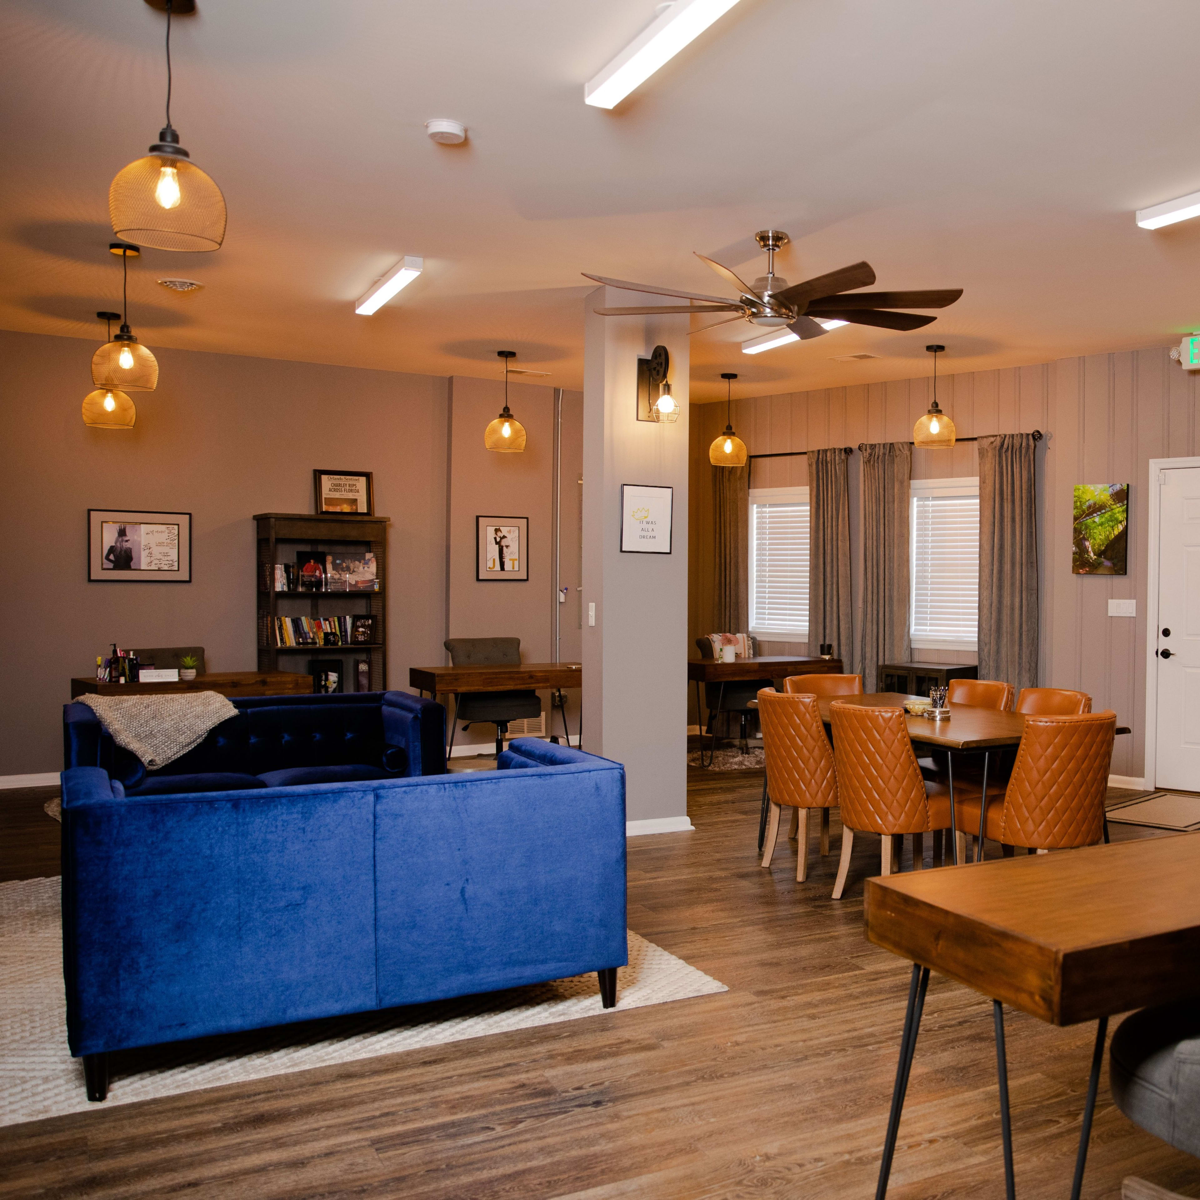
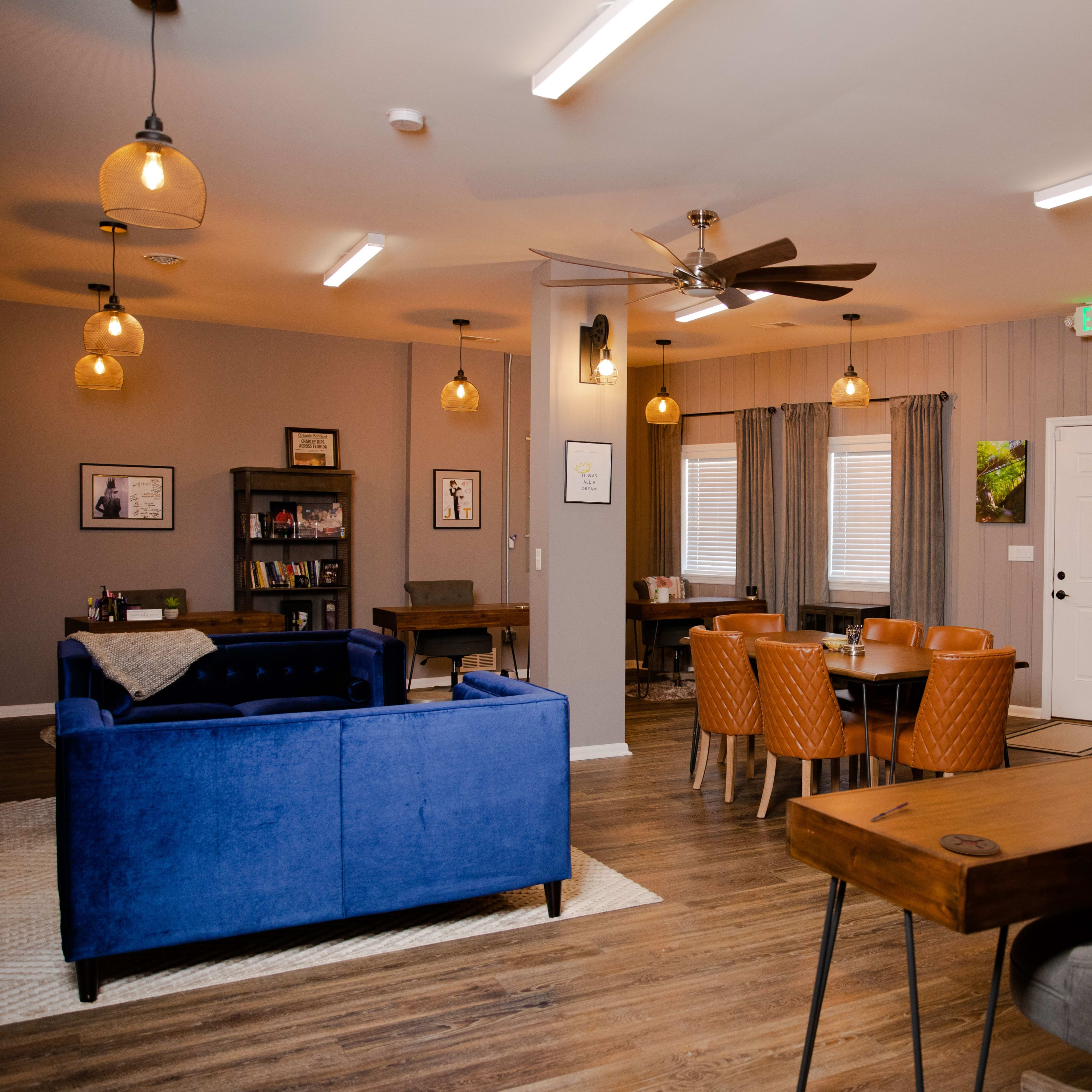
+ pen (889, 811)
+ coaster (969, 844)
